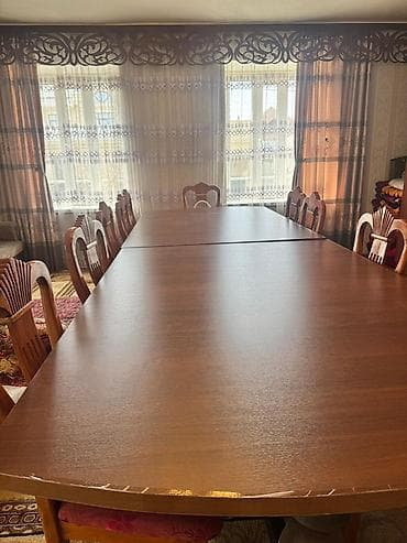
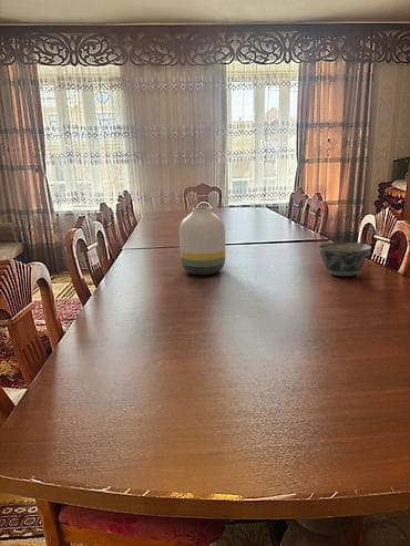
+ bowl (342, 259)
+ vase (202, 240)
